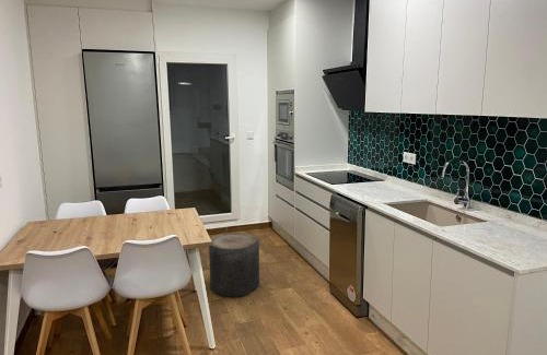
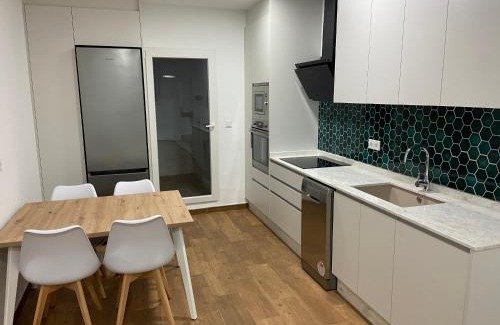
- stool (234, 262)
